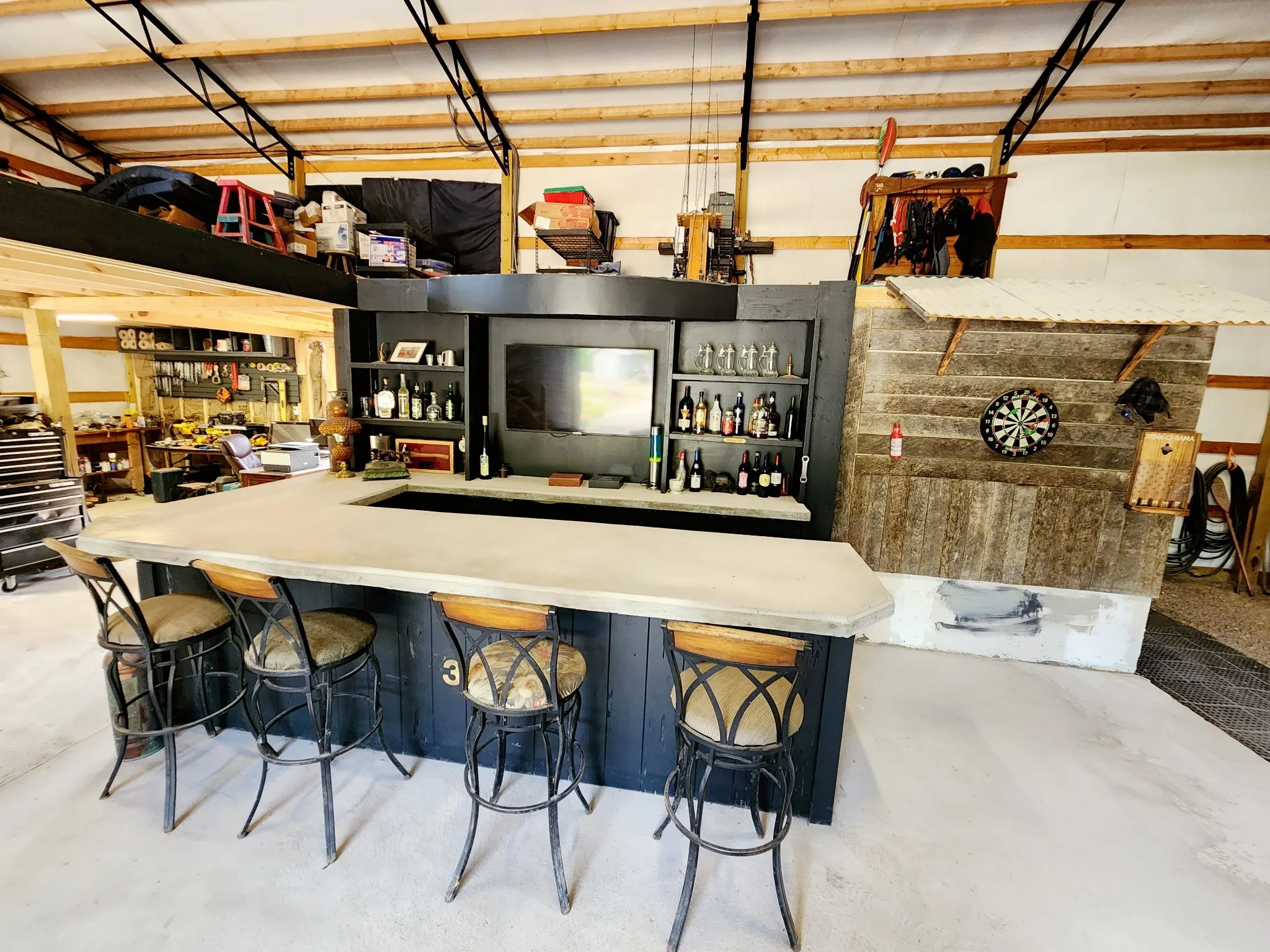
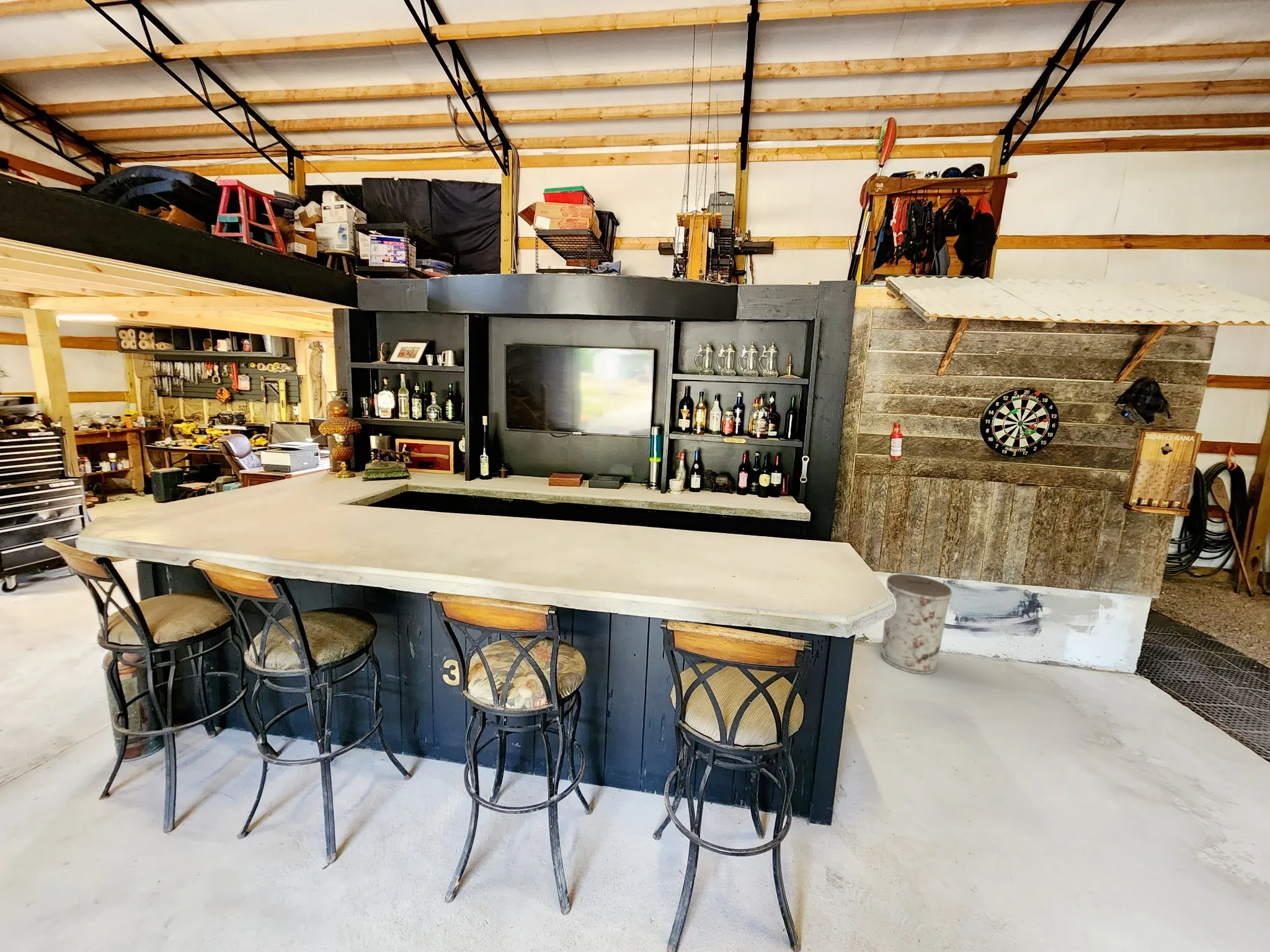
+ trash can (913, 620)
